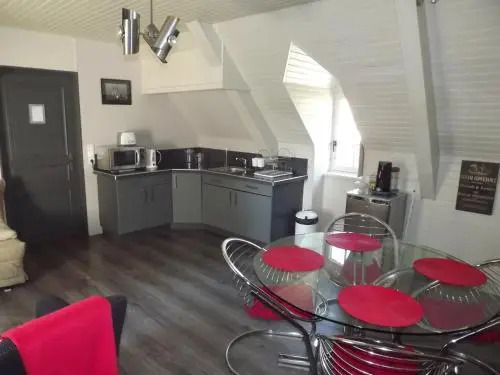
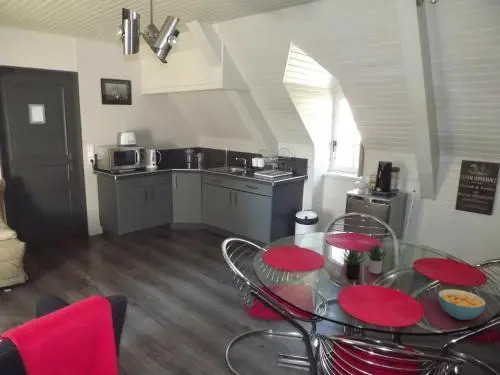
+ succulent plant (365, 258)
+ cereal bowl (460, 307)
